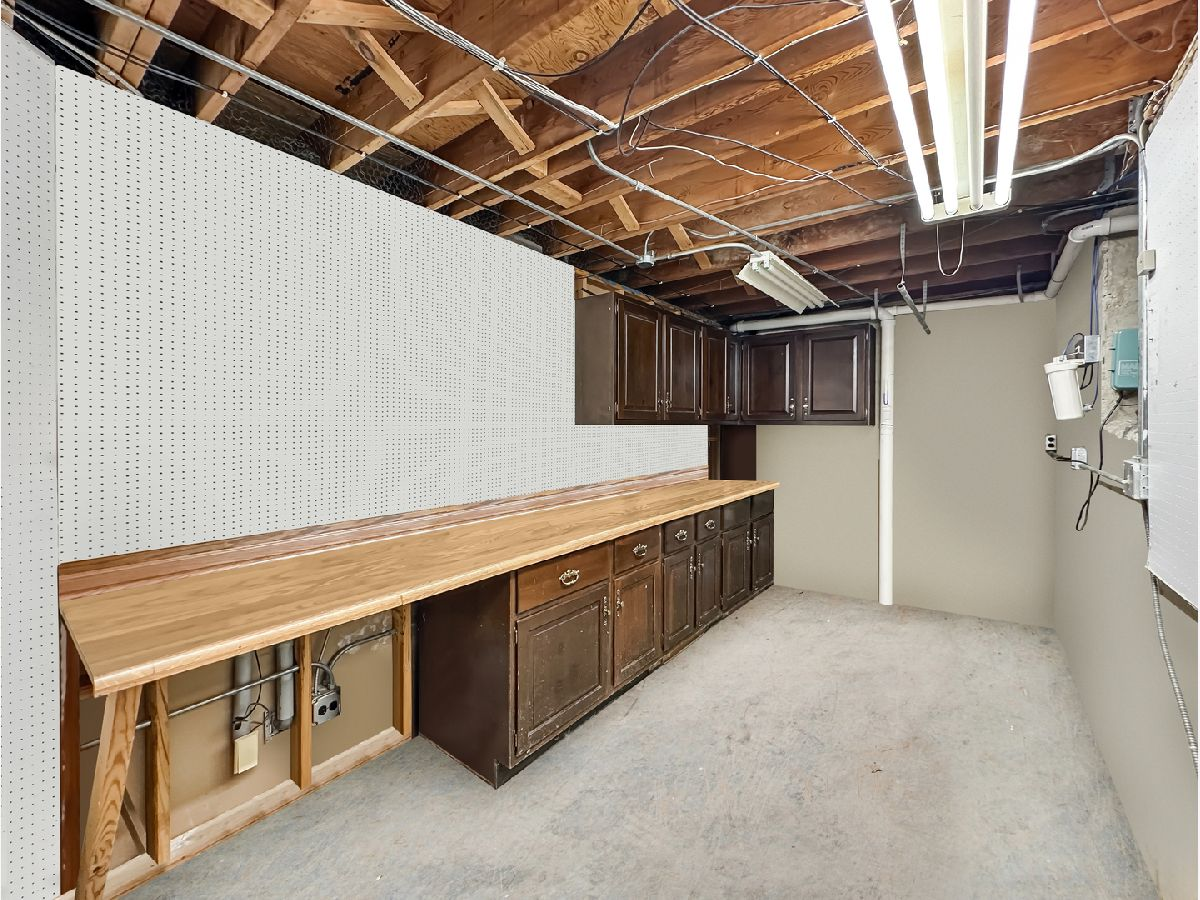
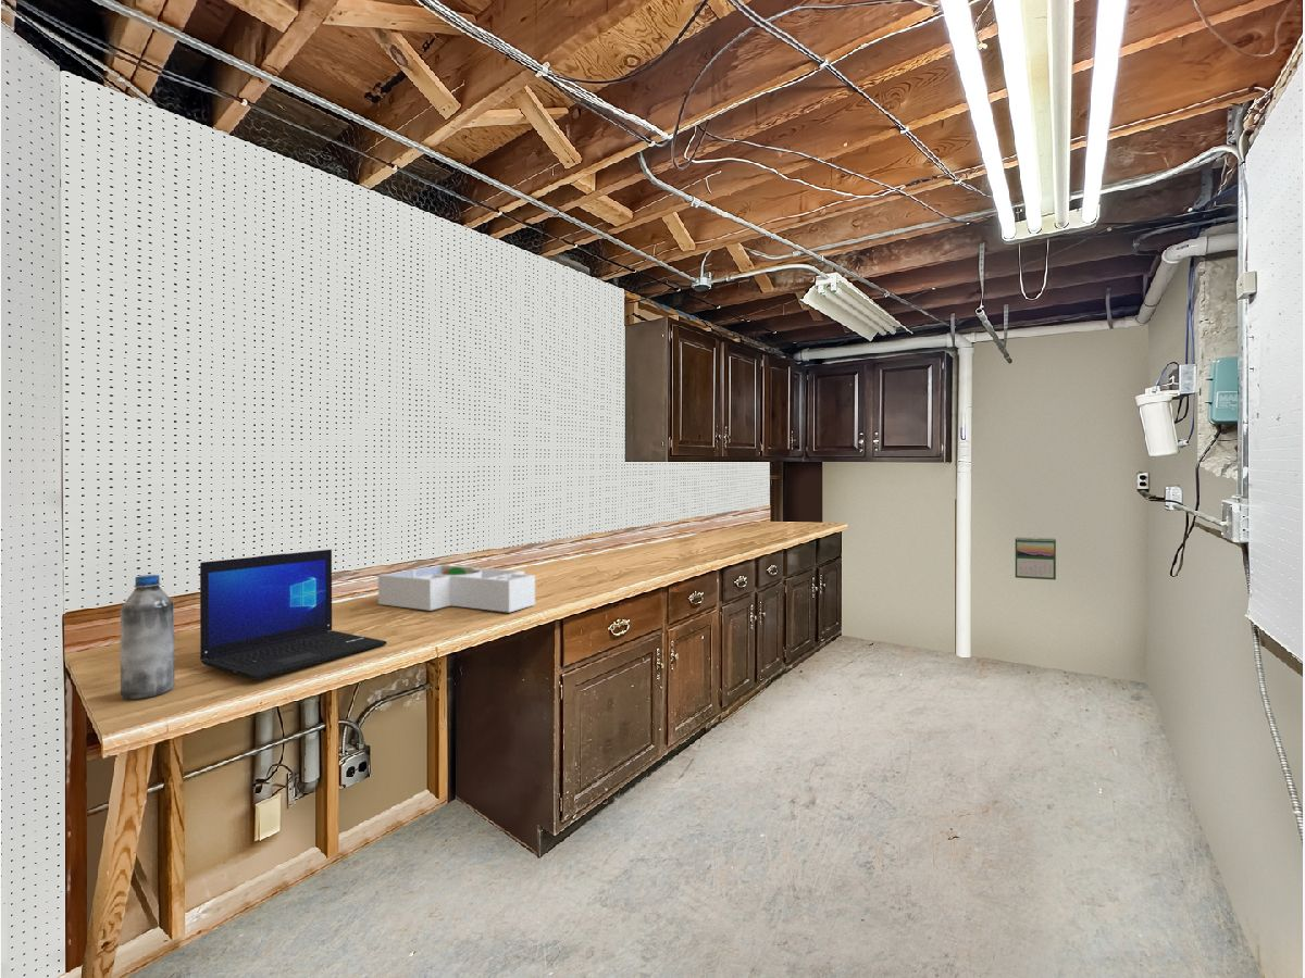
+ desk organizer (462, 588)
+ water bottle (148, 634)
+ laptop (298, 606)
+ calendar (1034, 557)
